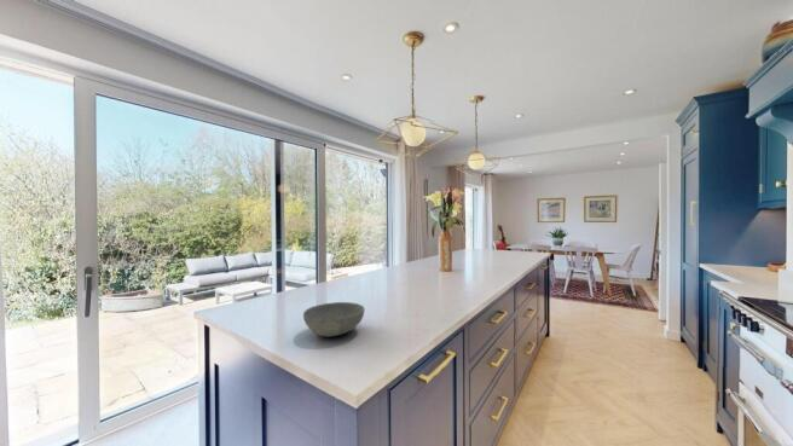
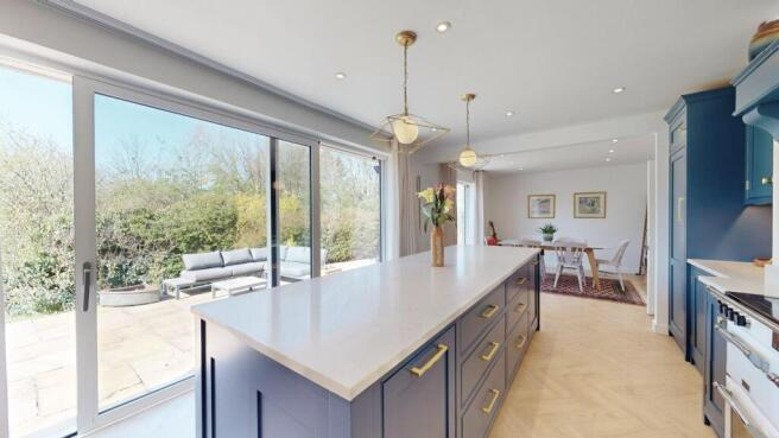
- bowl (334, 320)
